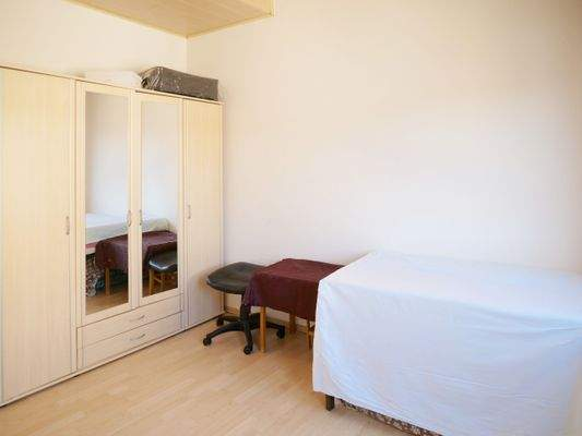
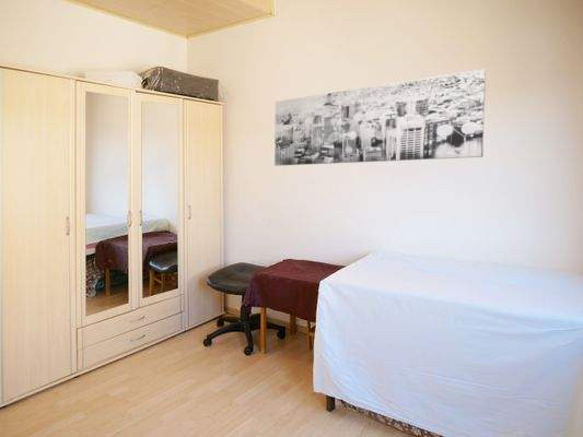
+ wall art (364, 125)
